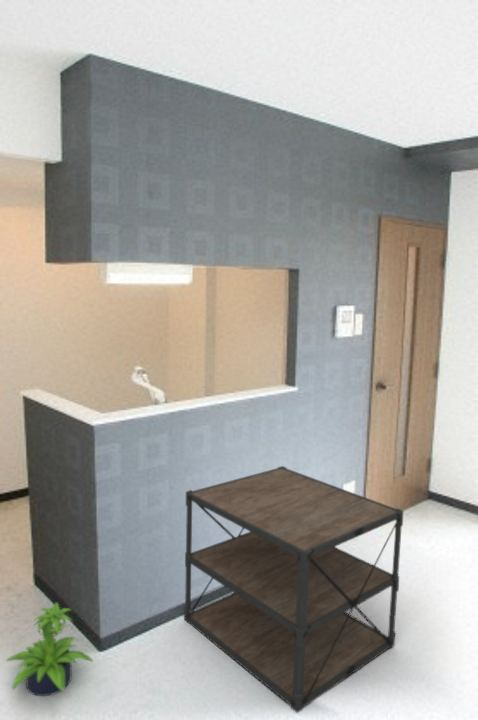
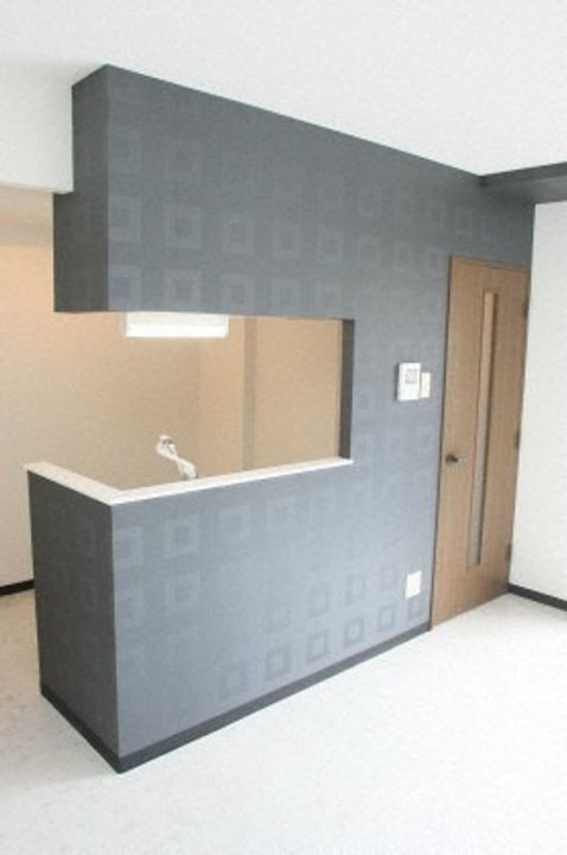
- shelving unit (288, 567)
- potted plant (46, 643)
